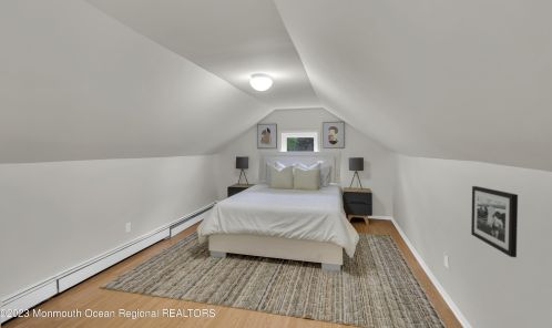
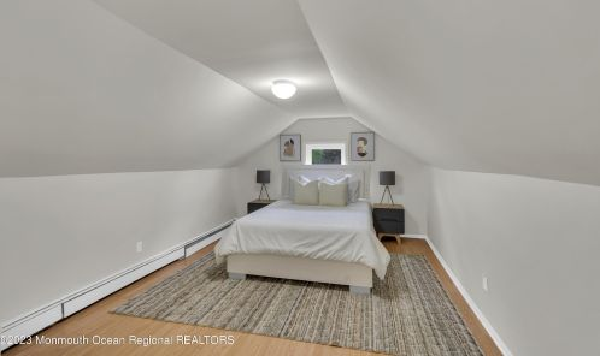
- picture frame (491, 217)
